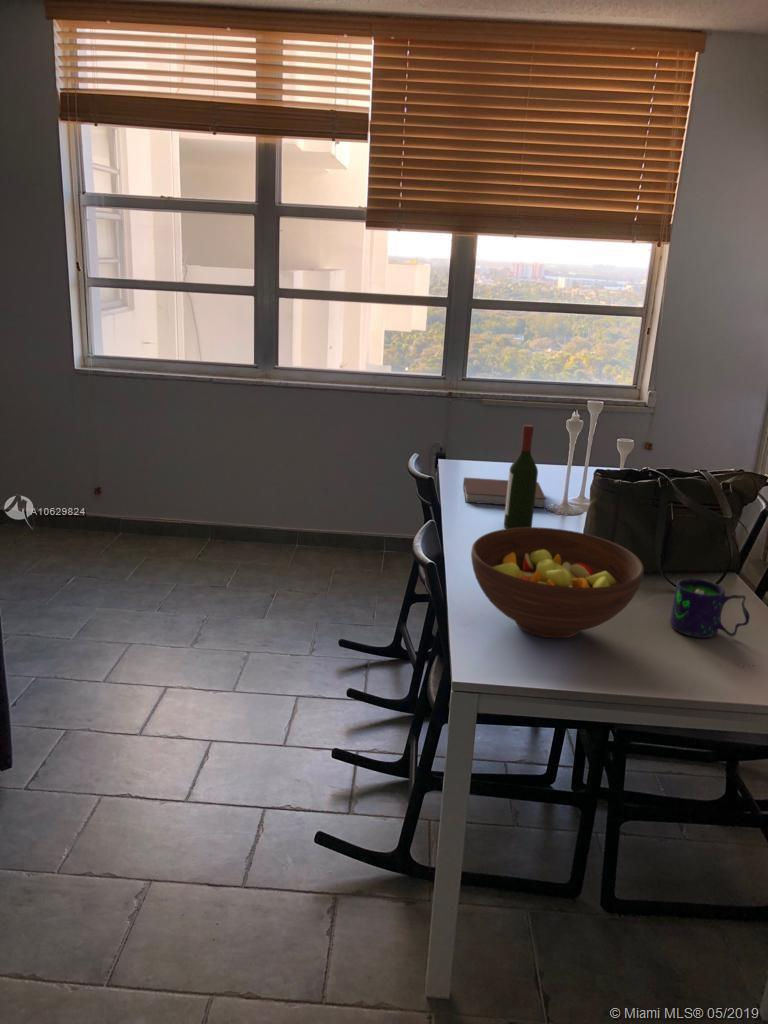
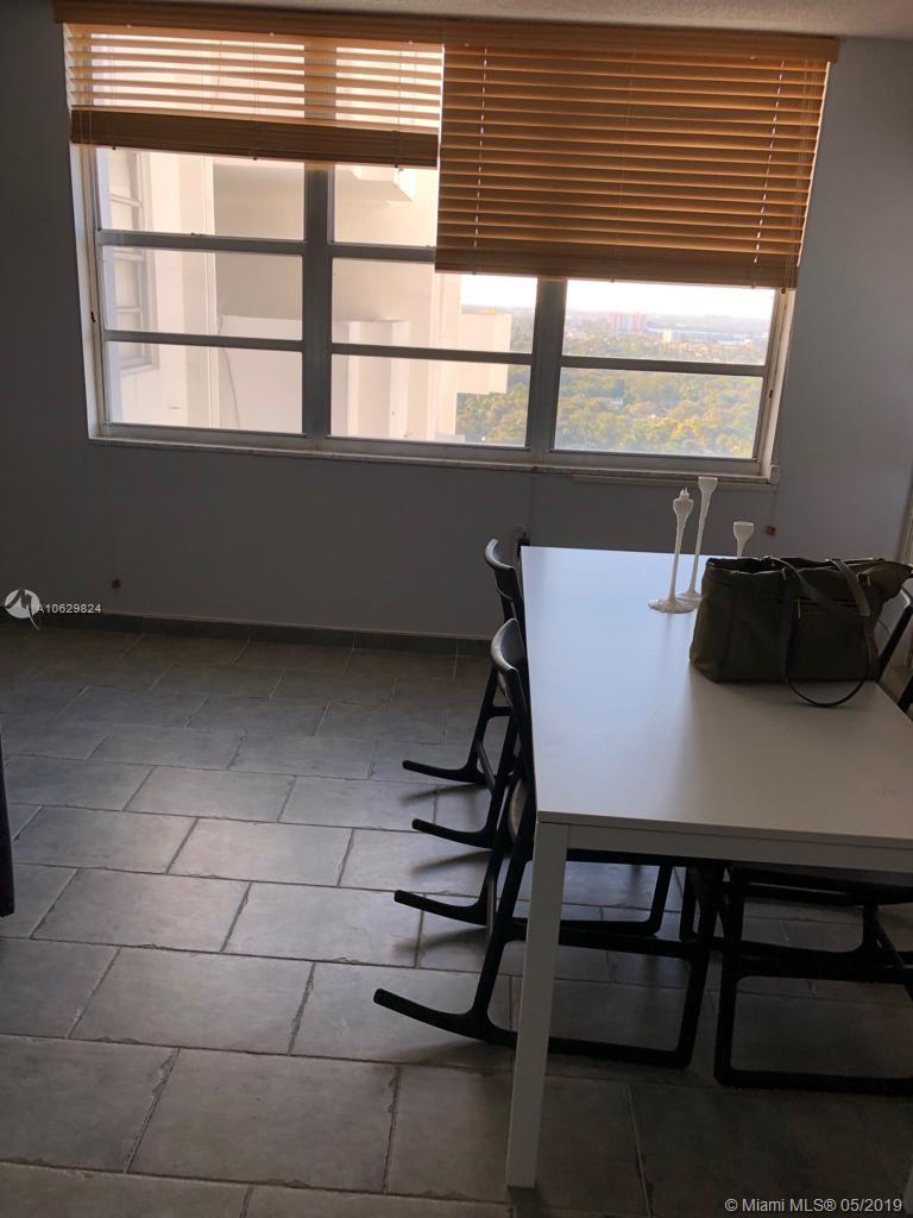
- mug (709, 611)
- wine bottle (522, 477)
- notebook (503, 492)
- fruit bowl (551, 590)
